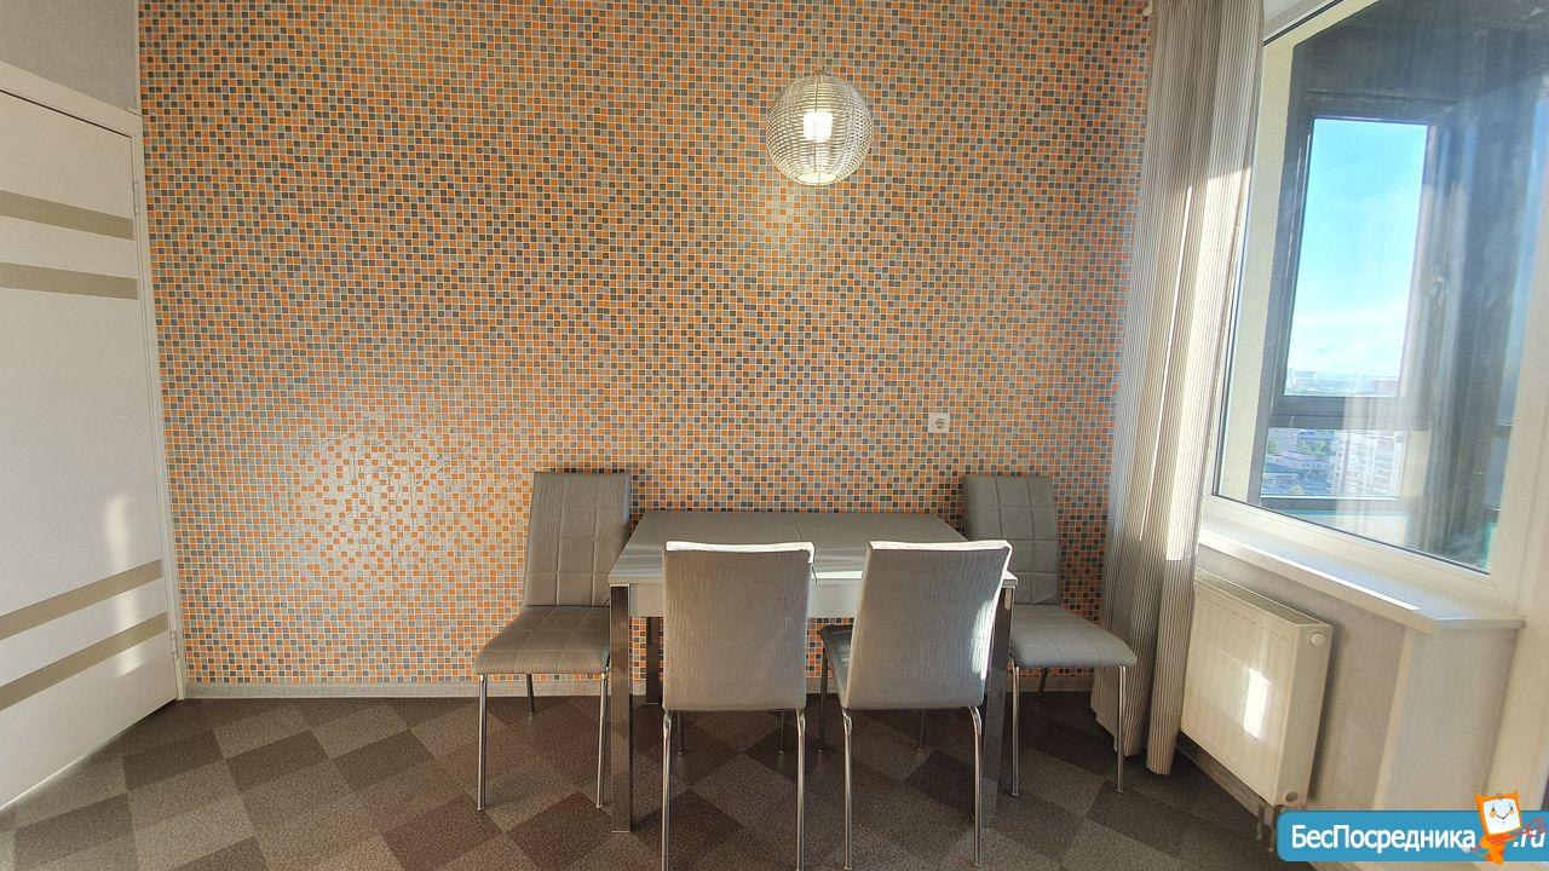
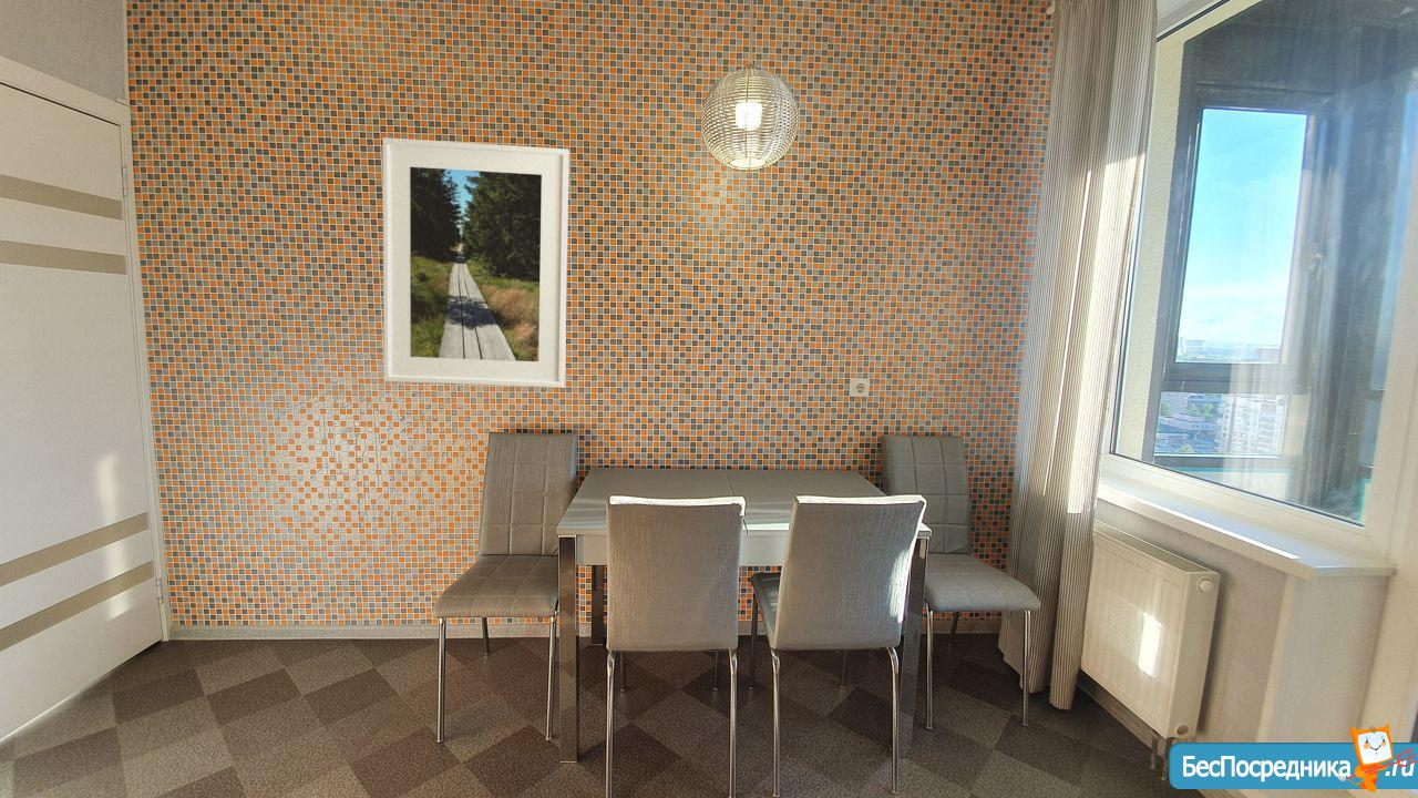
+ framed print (475, 266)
